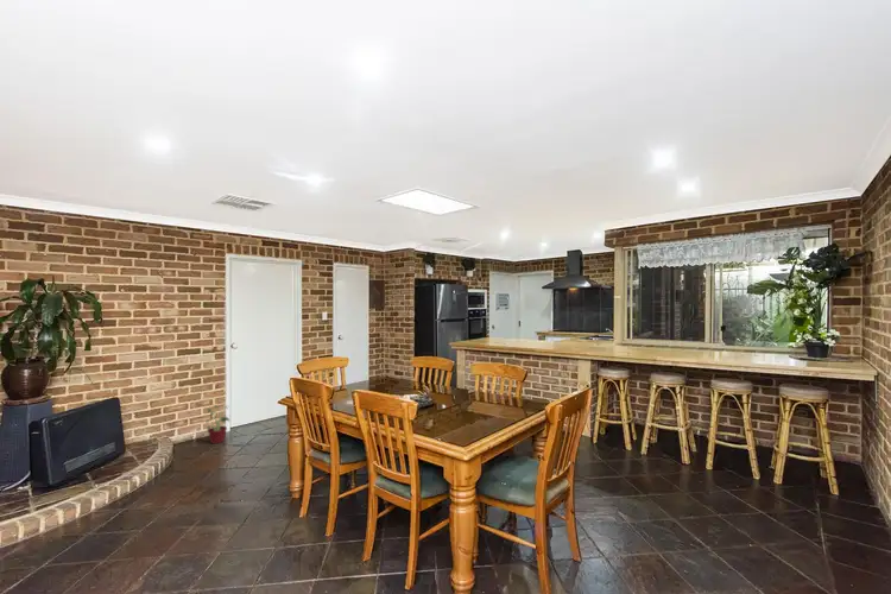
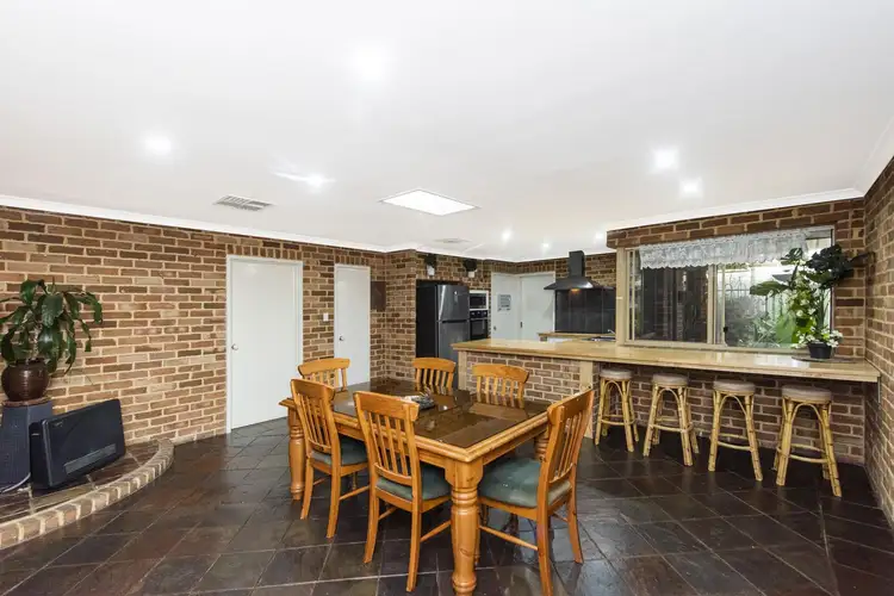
- potted plant (216, 422)
